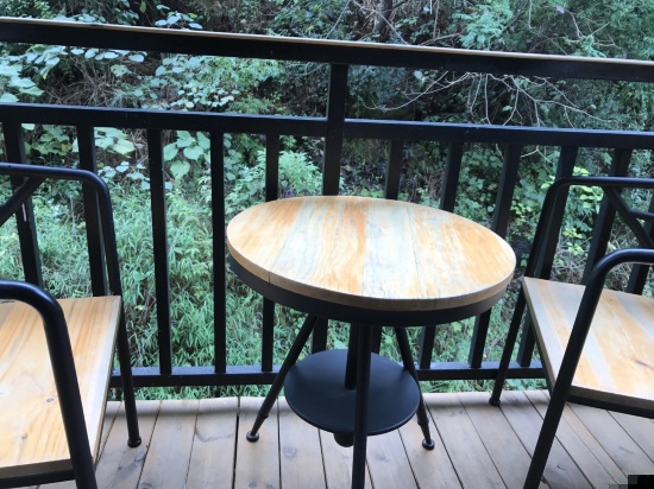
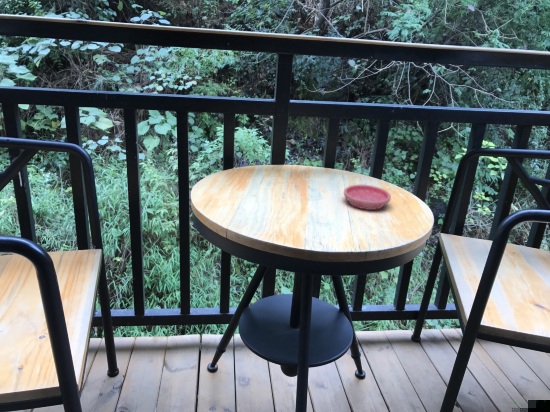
+ saucer (366, 197)
